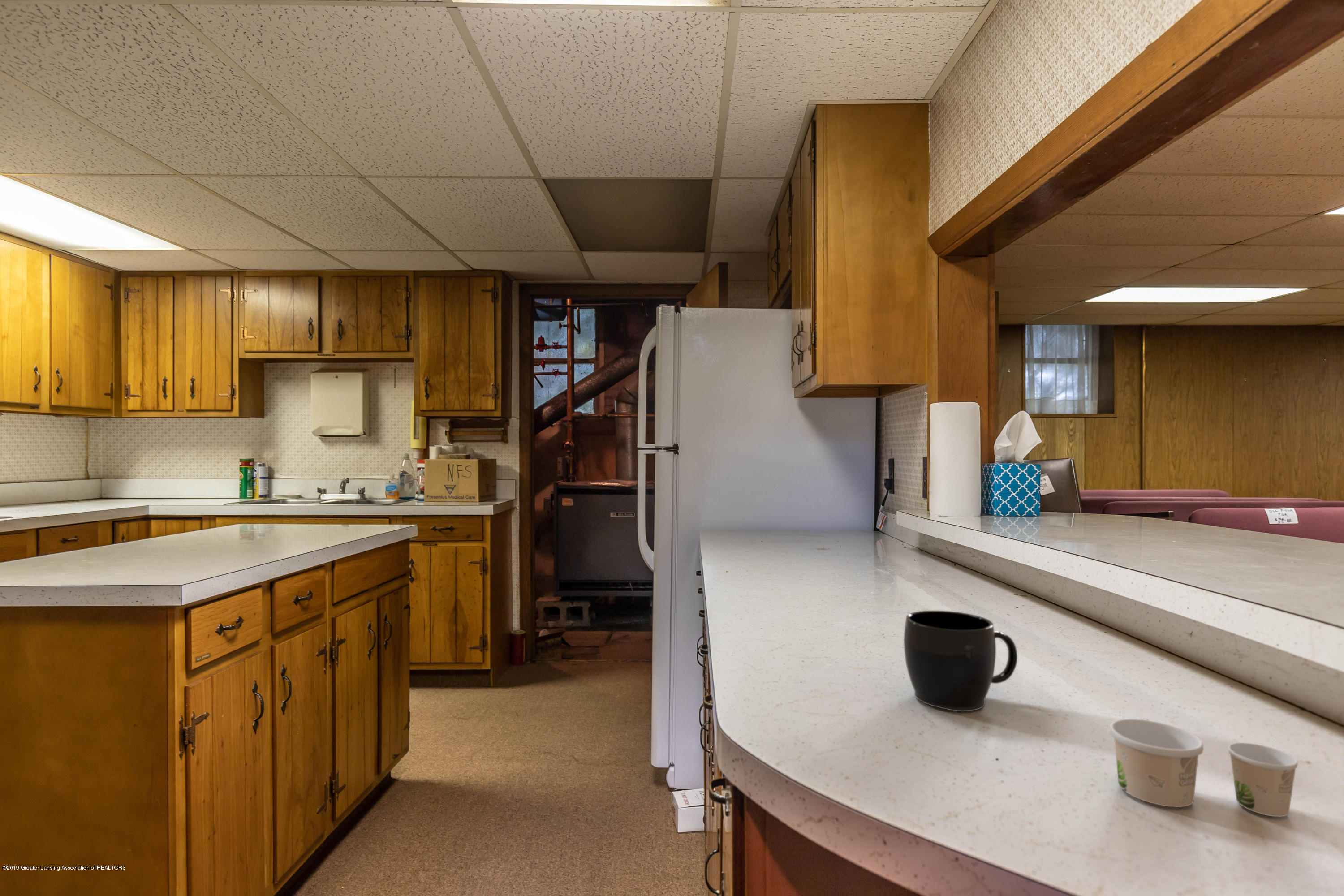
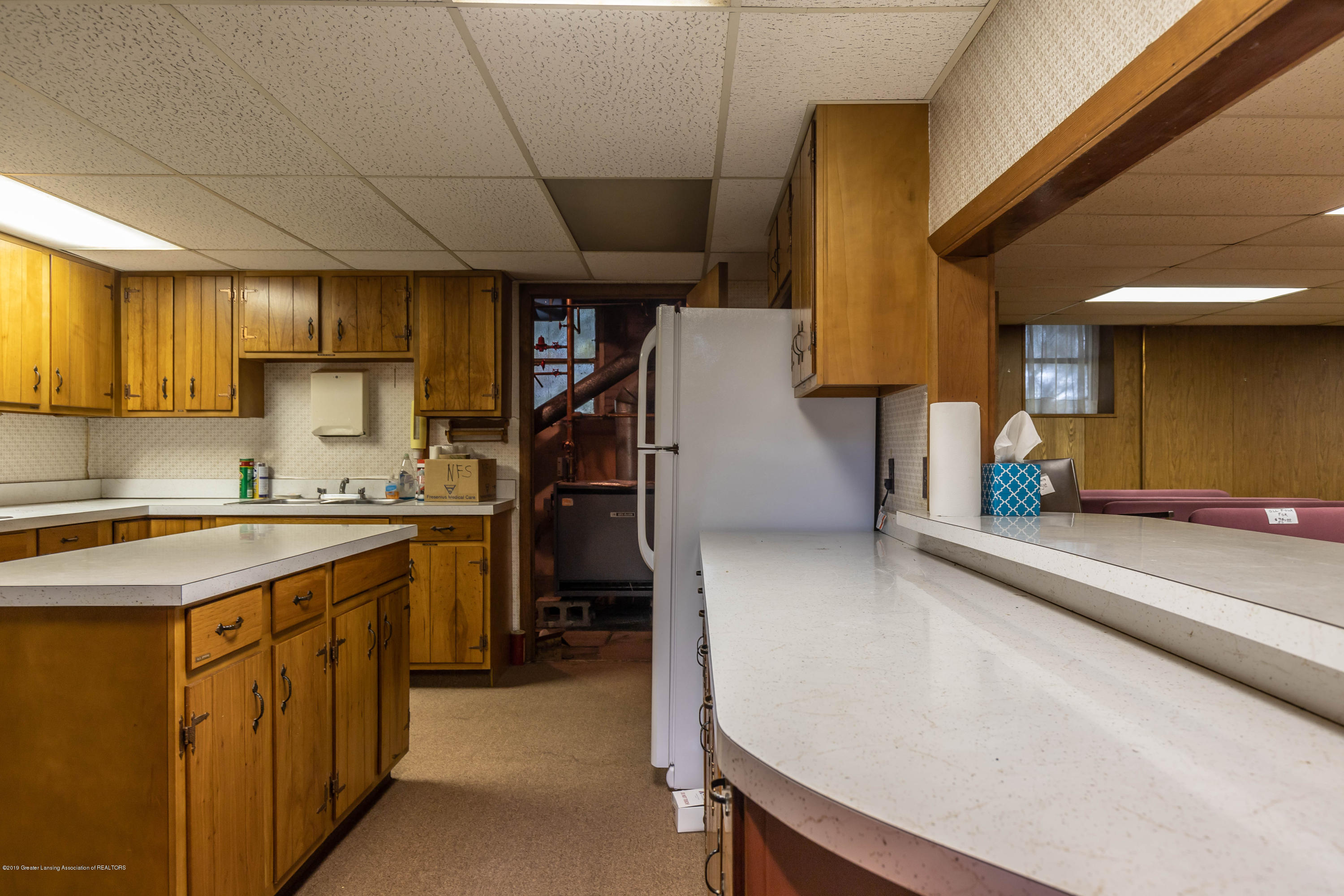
- mug (961, 660)
- paper cup (1197, 768)
